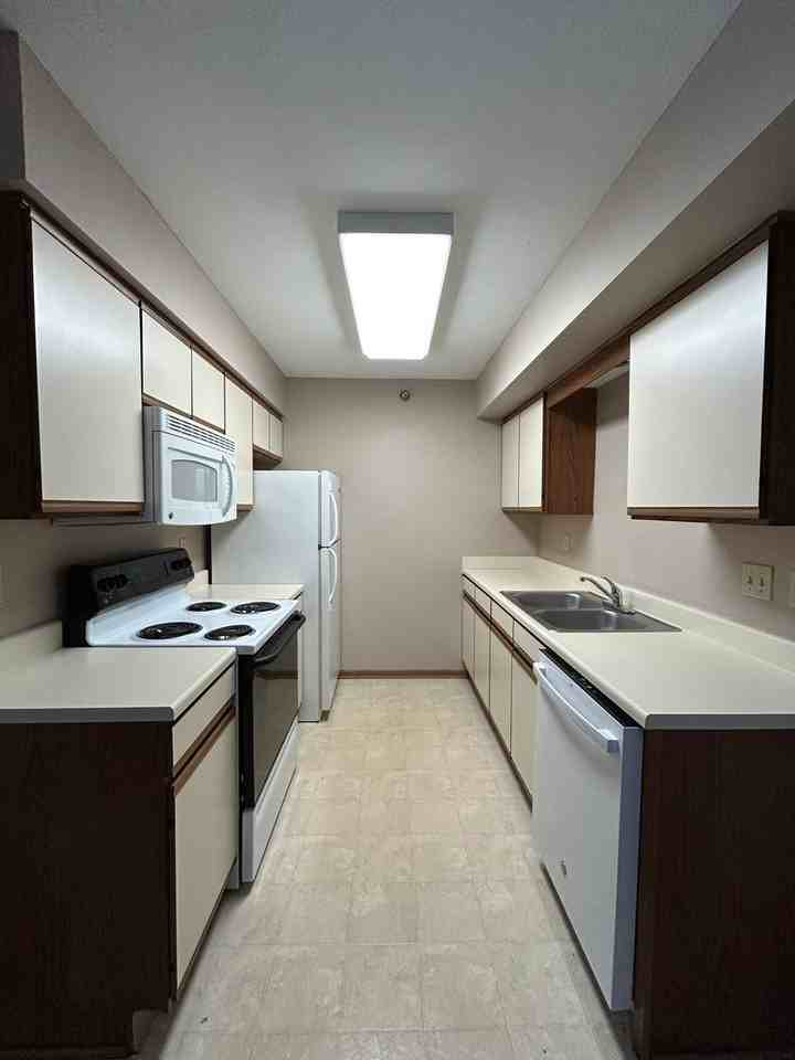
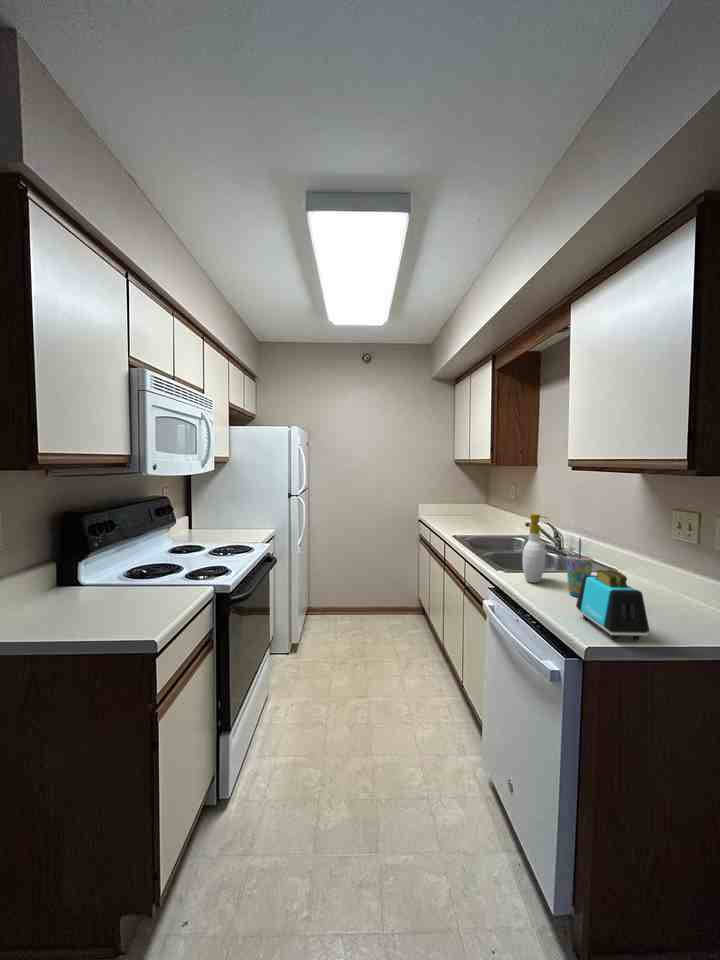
+ soap bottle (535, 547)
+ cup (579, 566)
+ toaster (610, 600)
